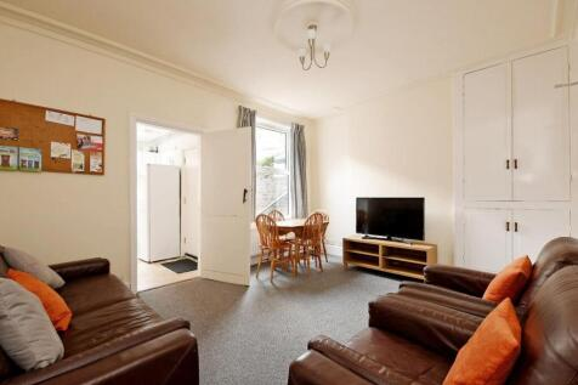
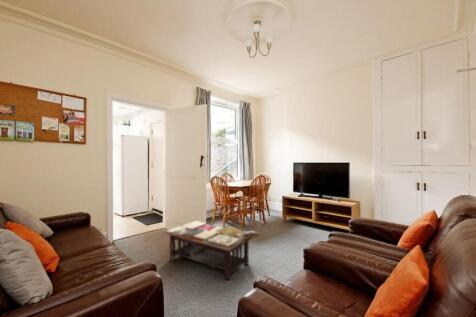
+ coffee table (211, 244)
